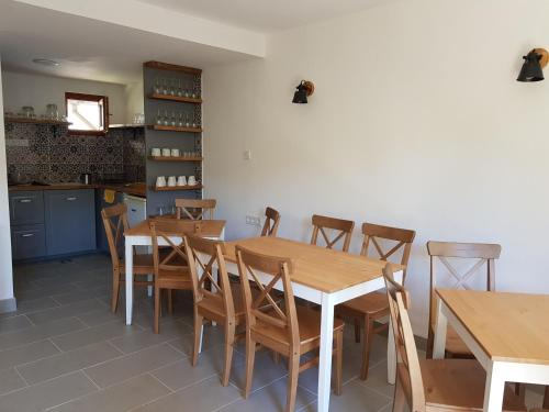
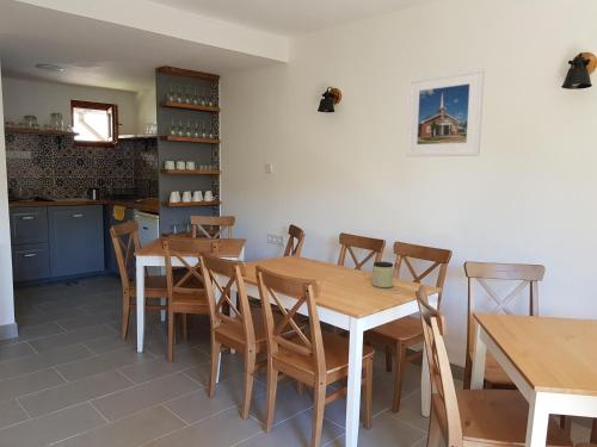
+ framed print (442, 116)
+ jar (382, 274)
